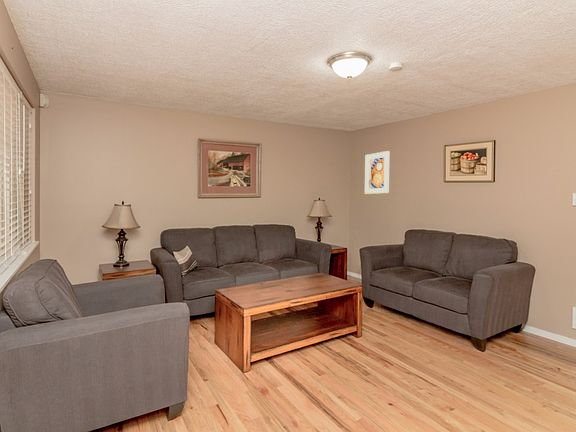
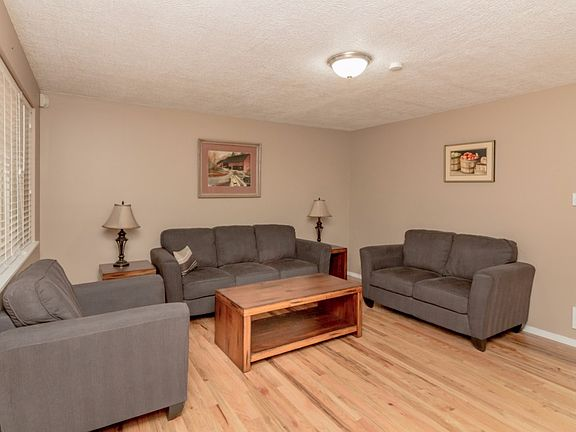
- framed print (376, 173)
